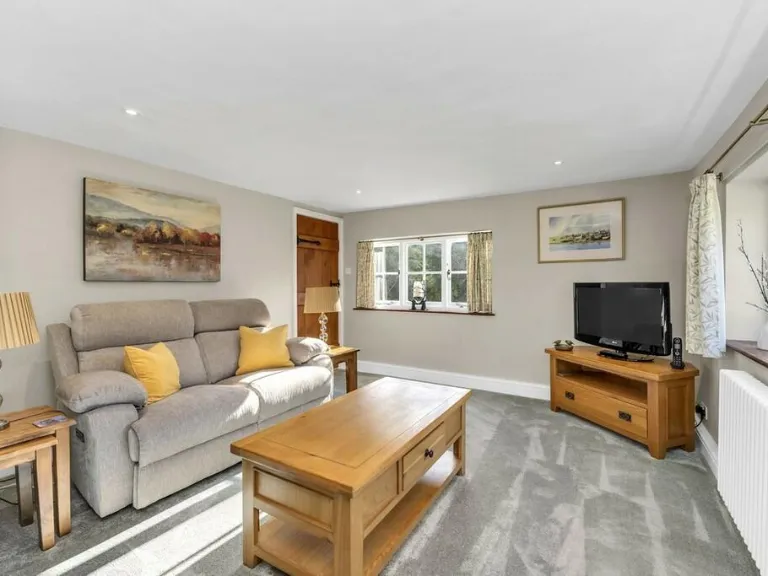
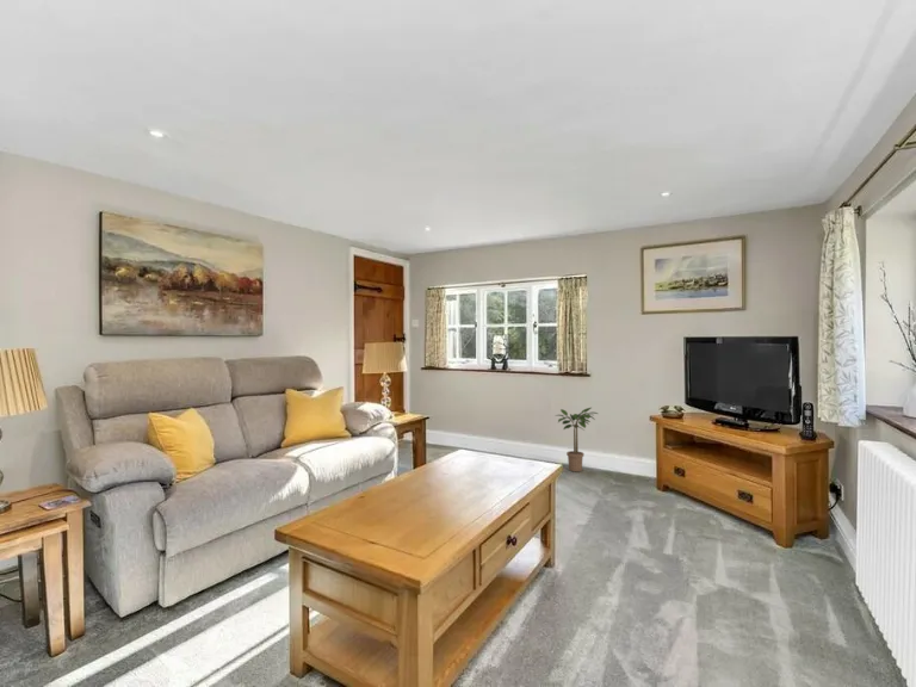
+ potted plant (576, 437)
